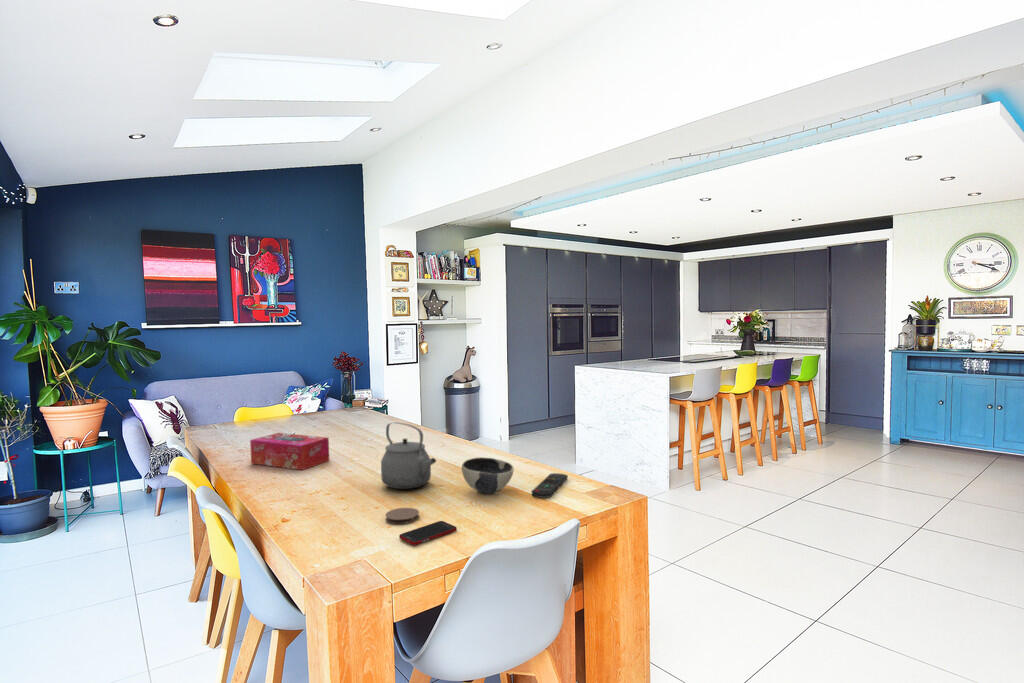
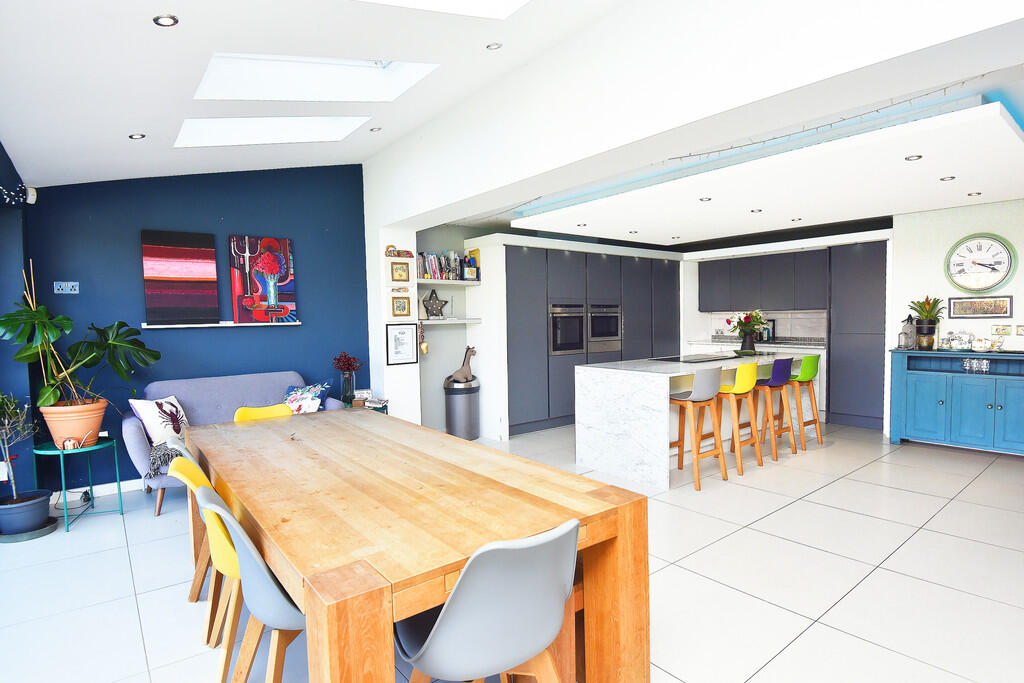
- cell phone (428, 532)
- bowl (488, 477)
- coaster (402, 515)
- remote control (550, 484)
- tea kettle (410, 455)
- tissue box (289, 450)
